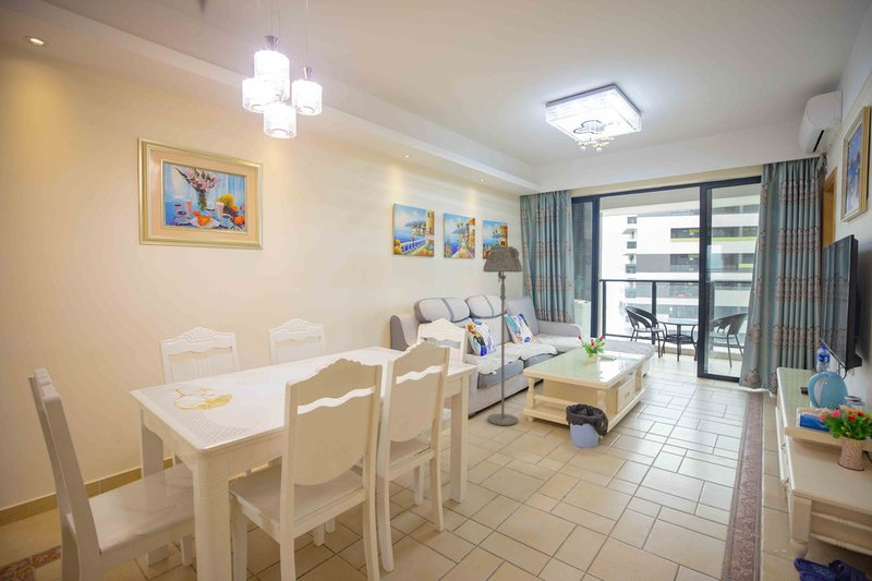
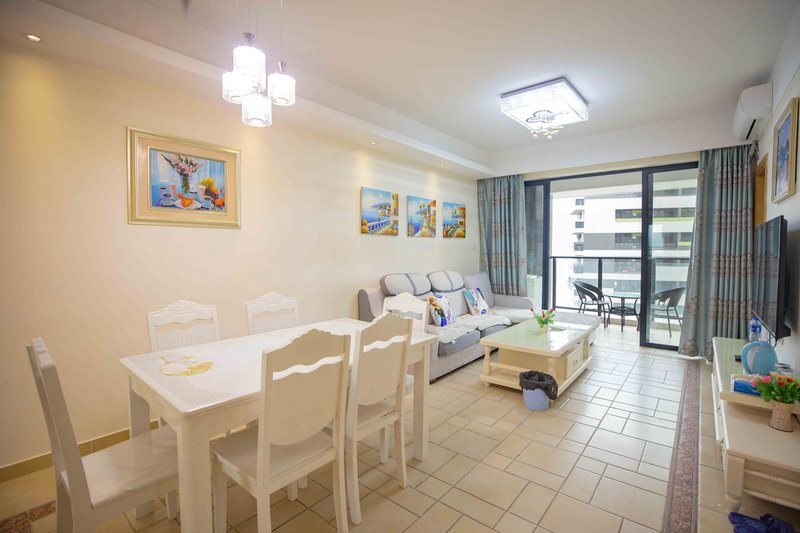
- floor lamp (502, 334)
